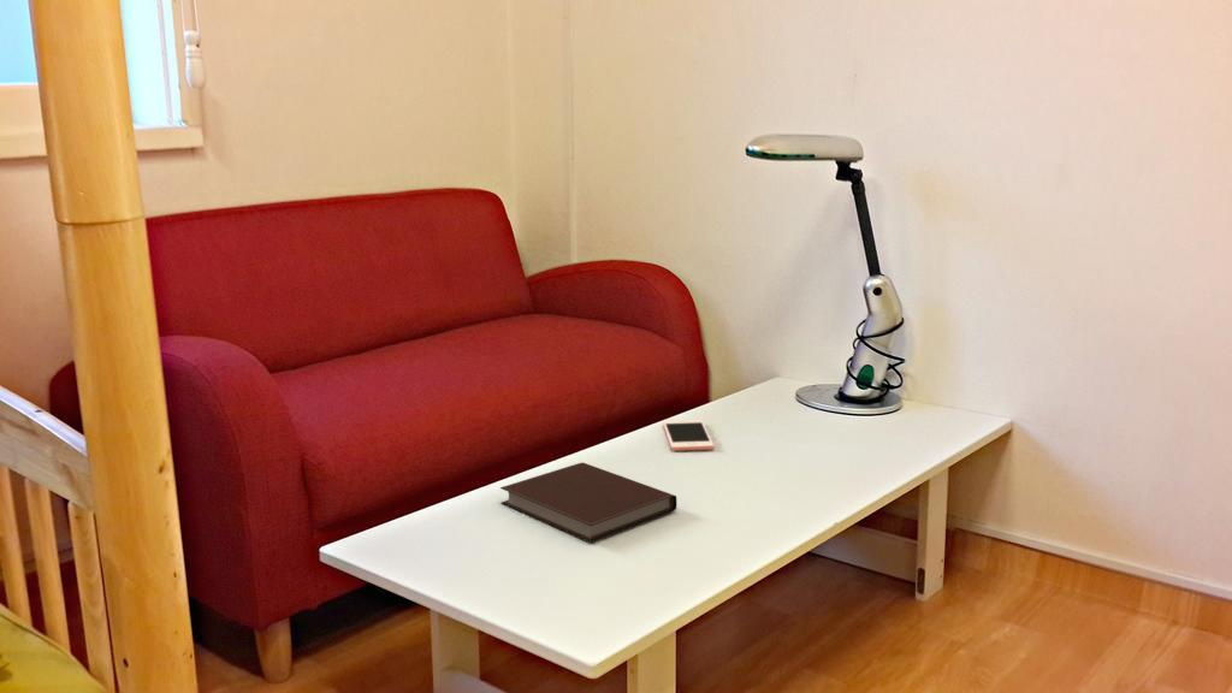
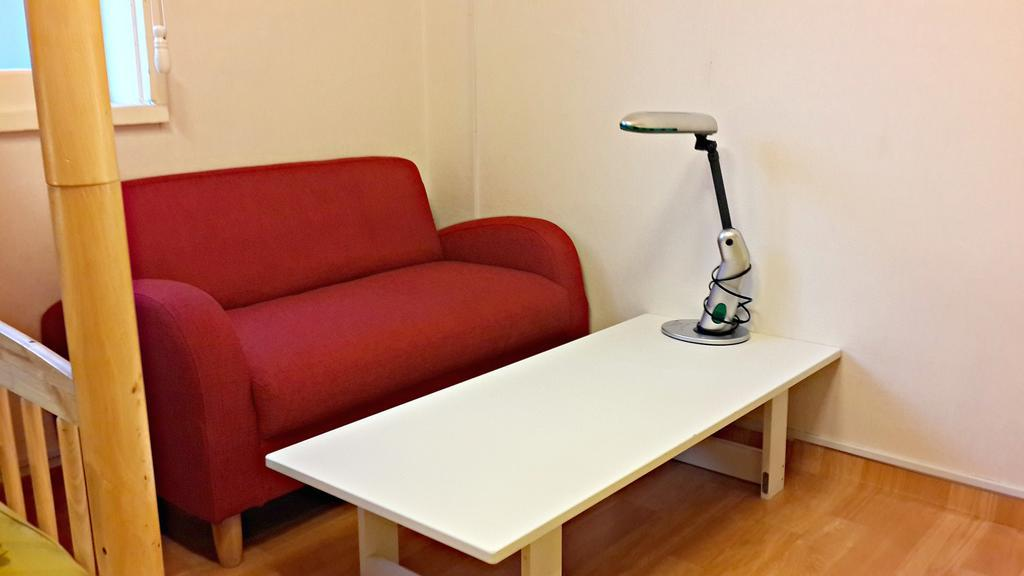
- notebook (587, 498)
- cell phone (687, 434)
